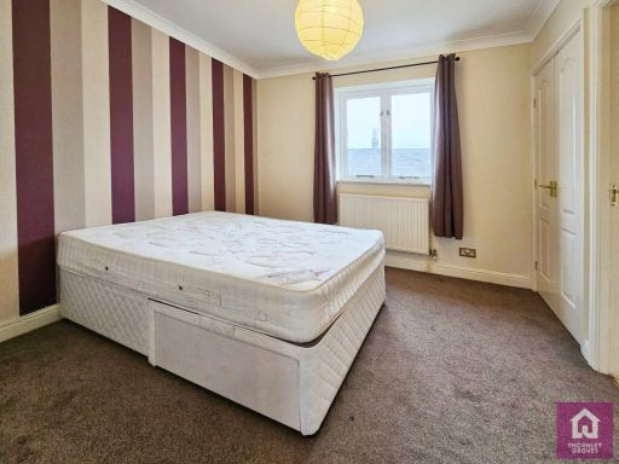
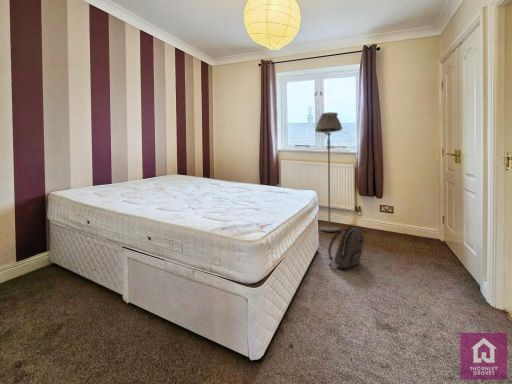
+ floor lamp (328, 172)
+ backpack (347, 244)
